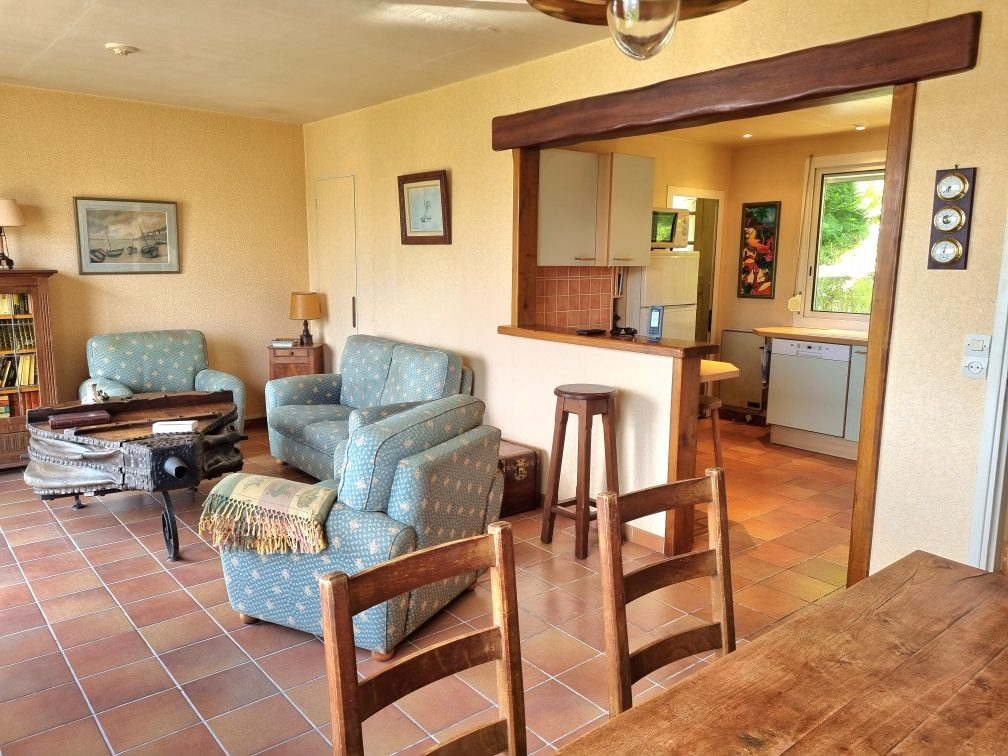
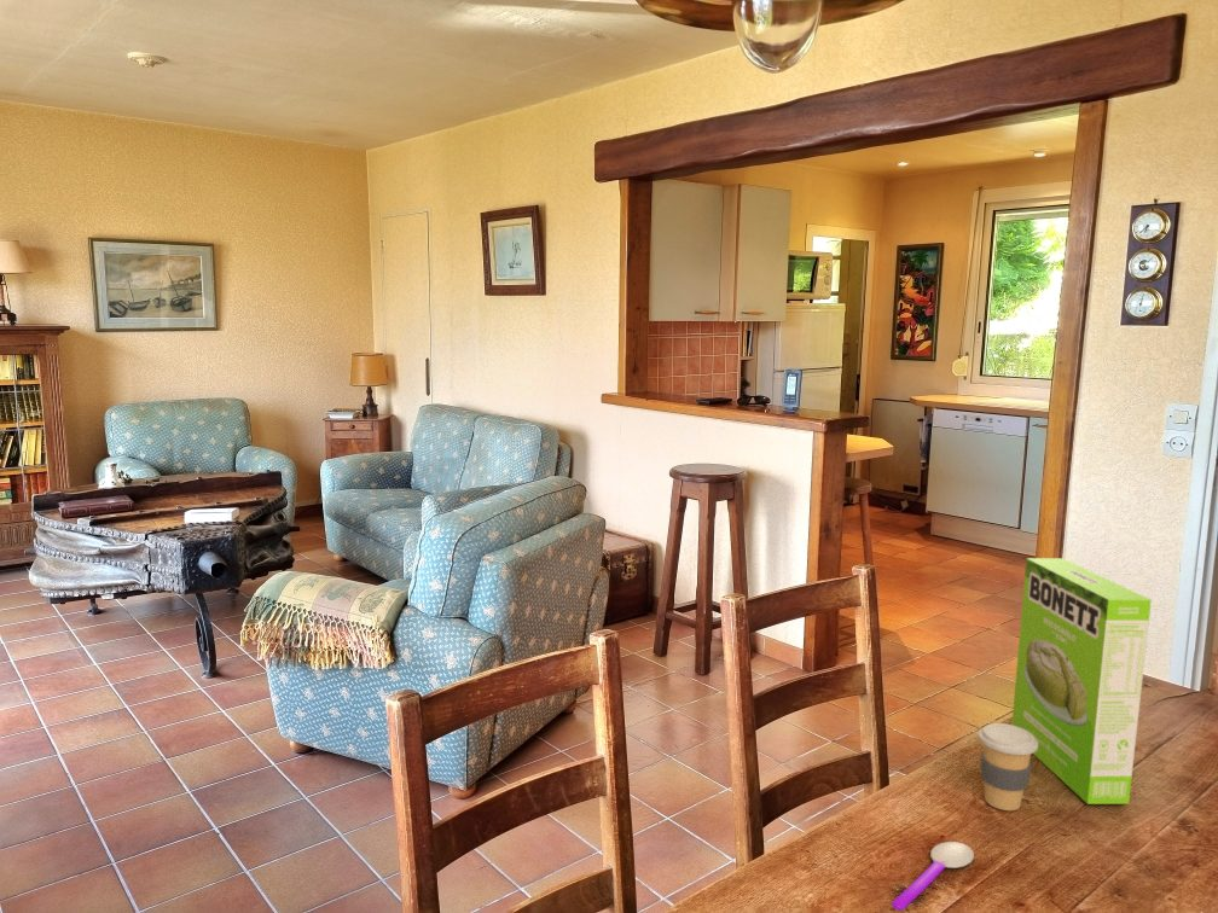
+ spoon (932, 872)
+ coffee cup (1004, 767)
+ cake mix box (1074, 673)
